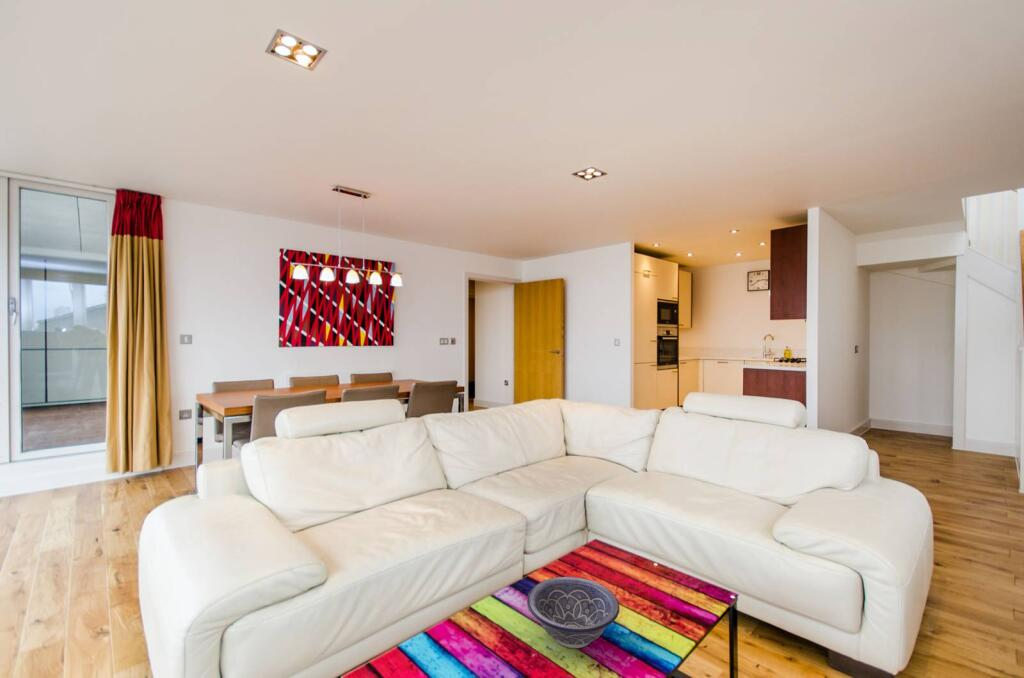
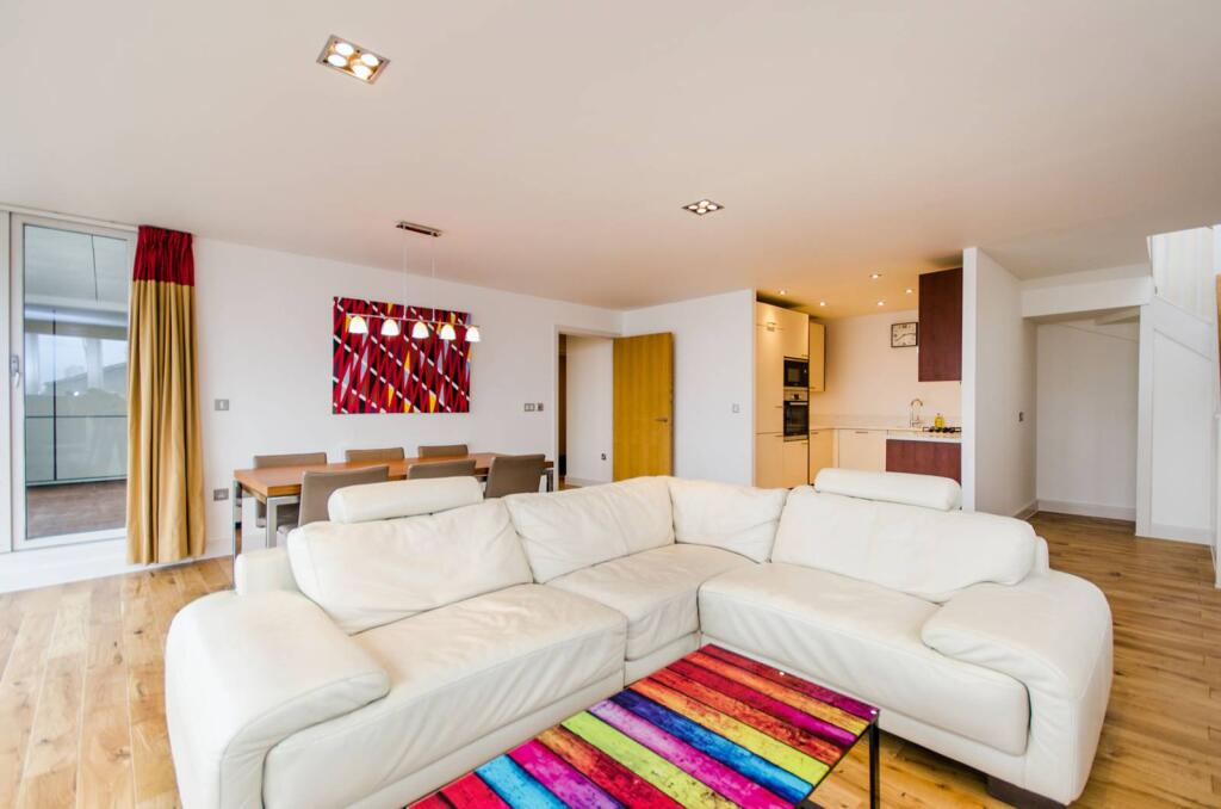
- decorative bowl (572, 617)
